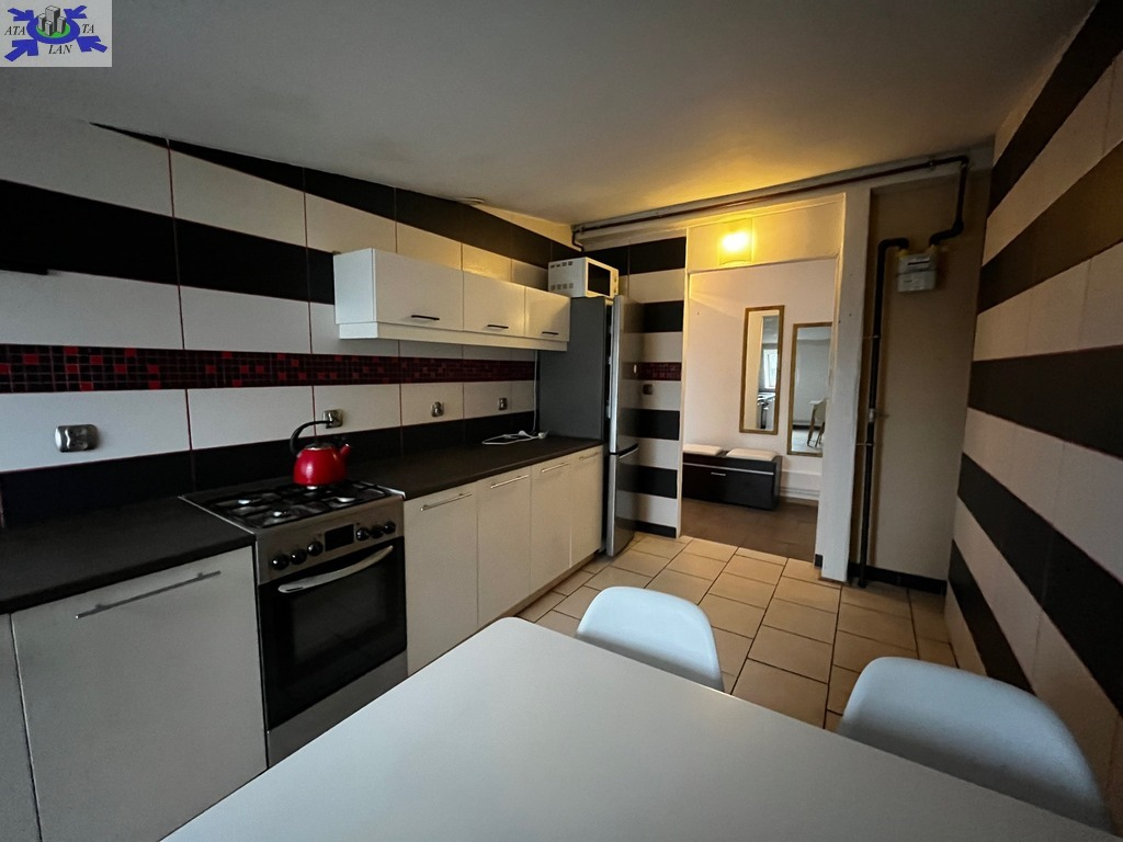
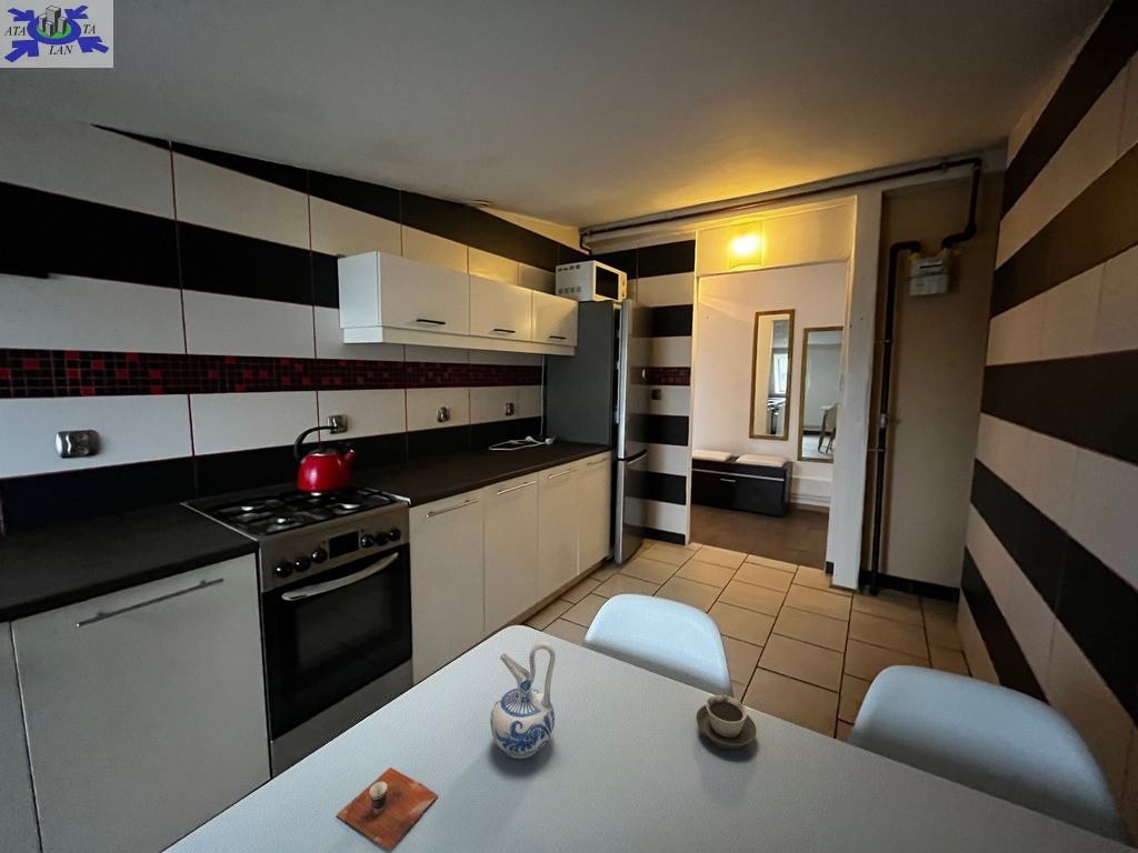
+ cup (389, 795)
+ cup (726, 721)
+ ceramic pitcher (522, 694)
